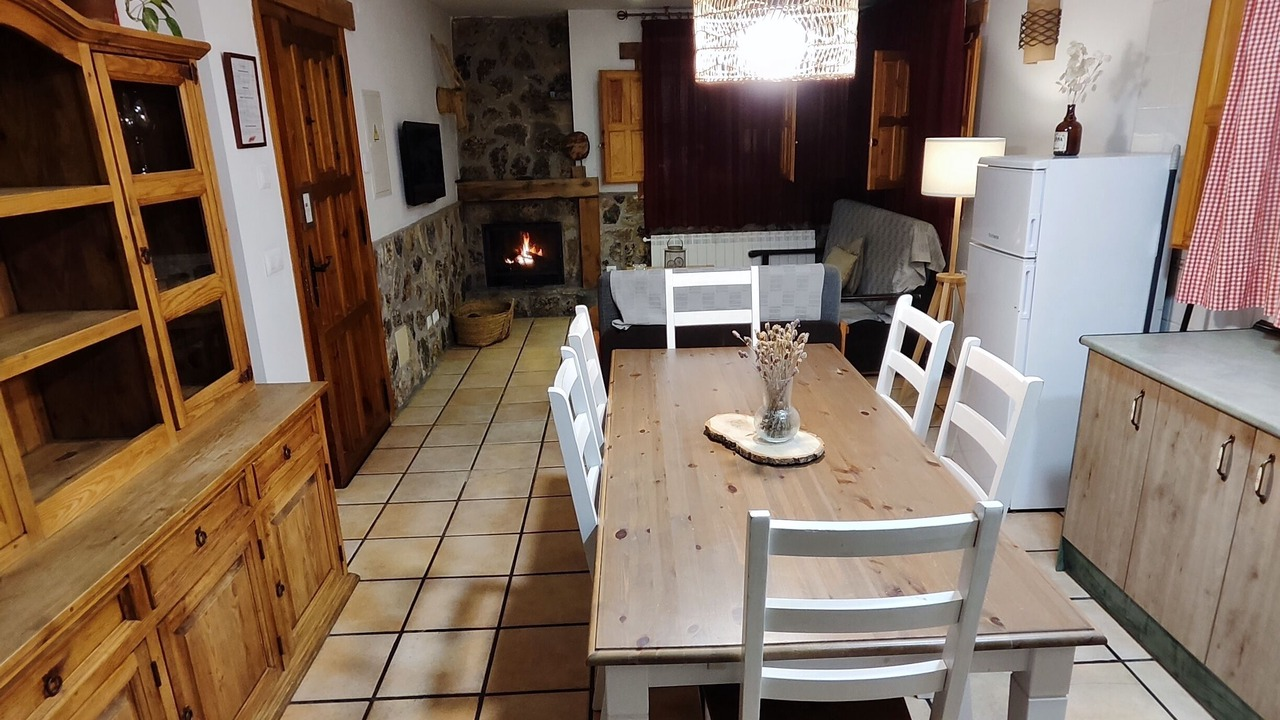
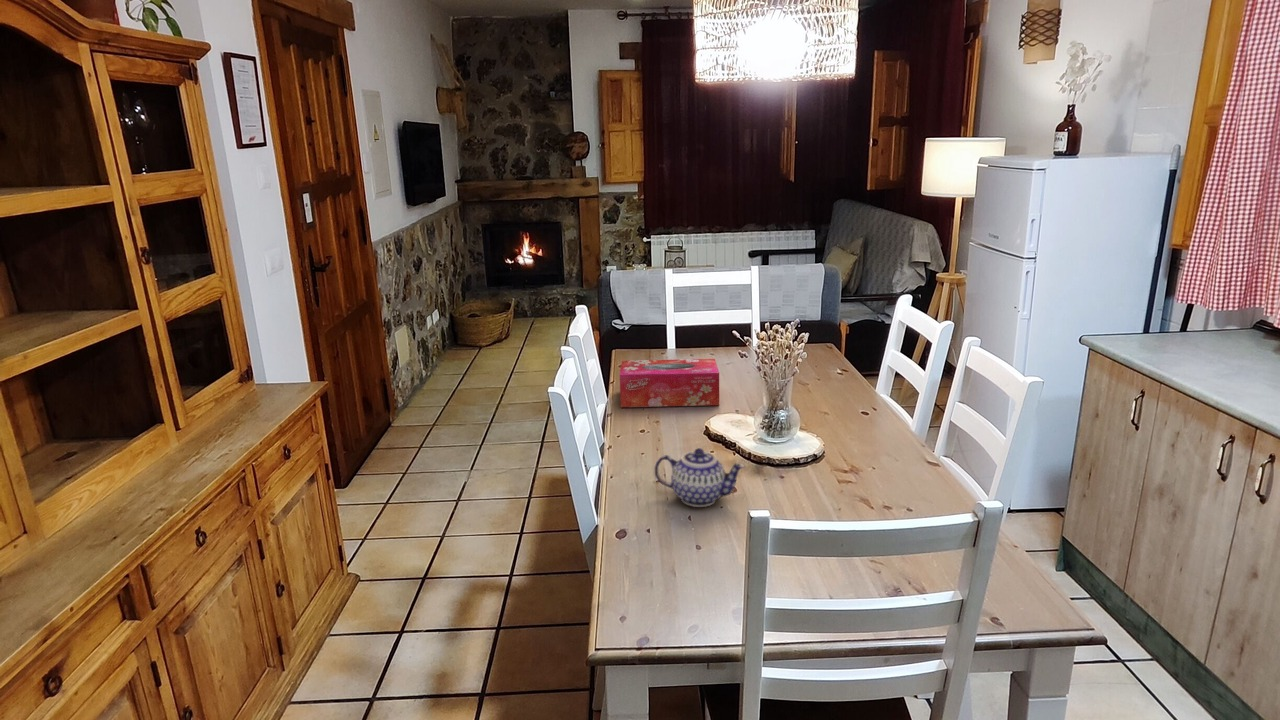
+ tissue box (669, 382)
+ teapot (699, 474)
